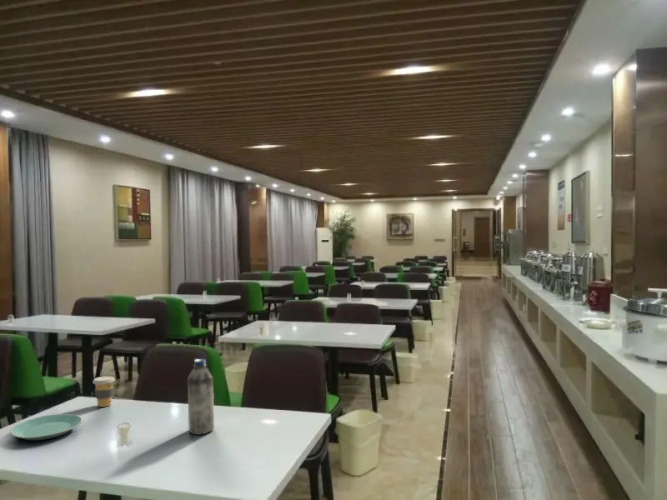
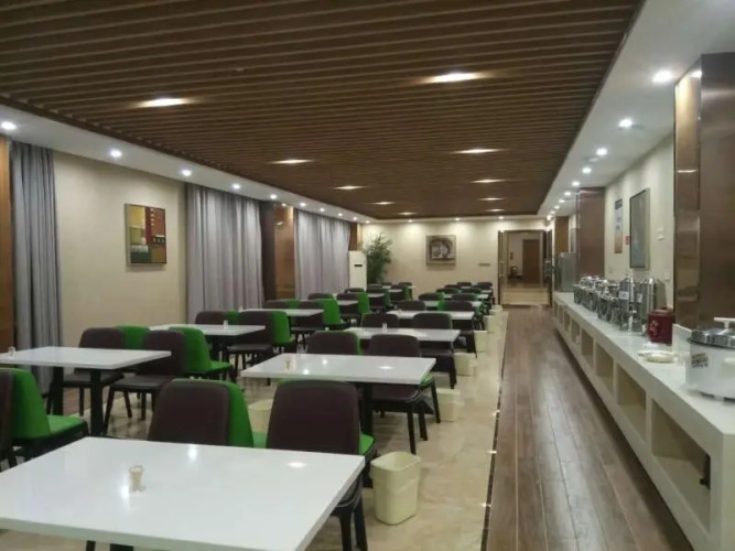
- plate (47, 428)
- water bottle (200, 395)
- coffee cup (104, 391)
